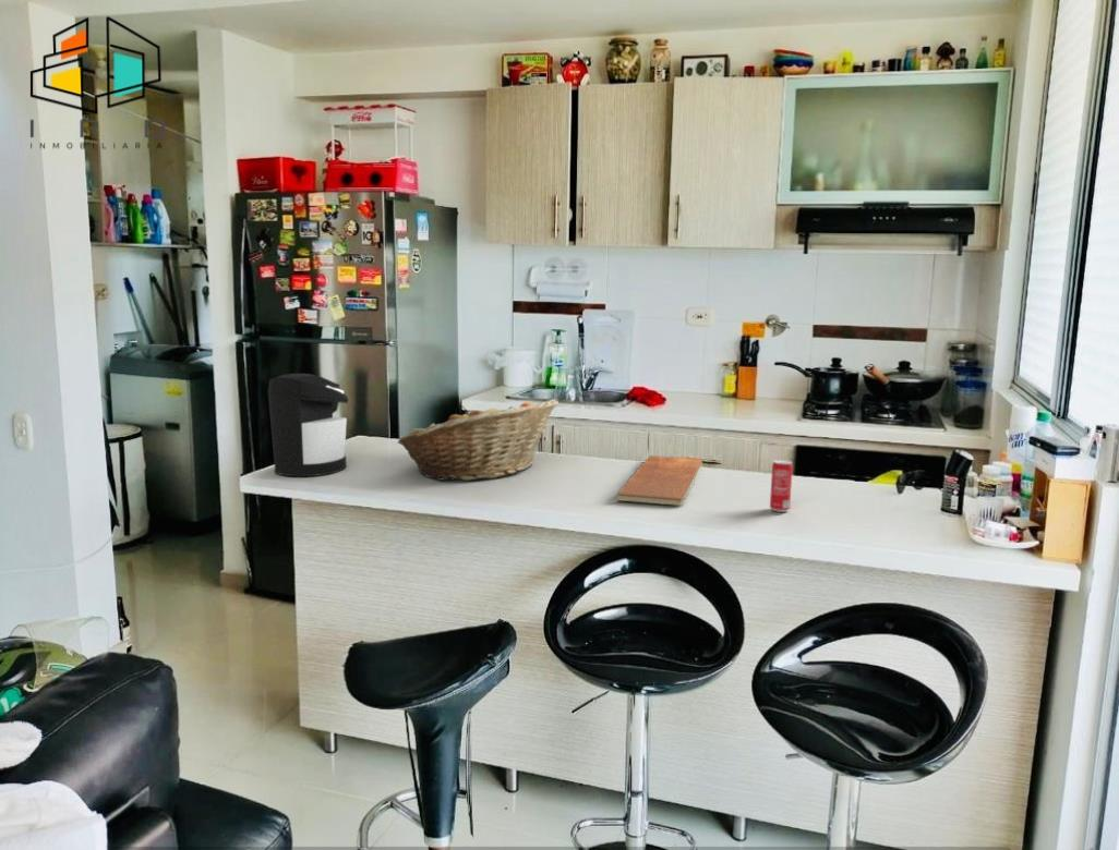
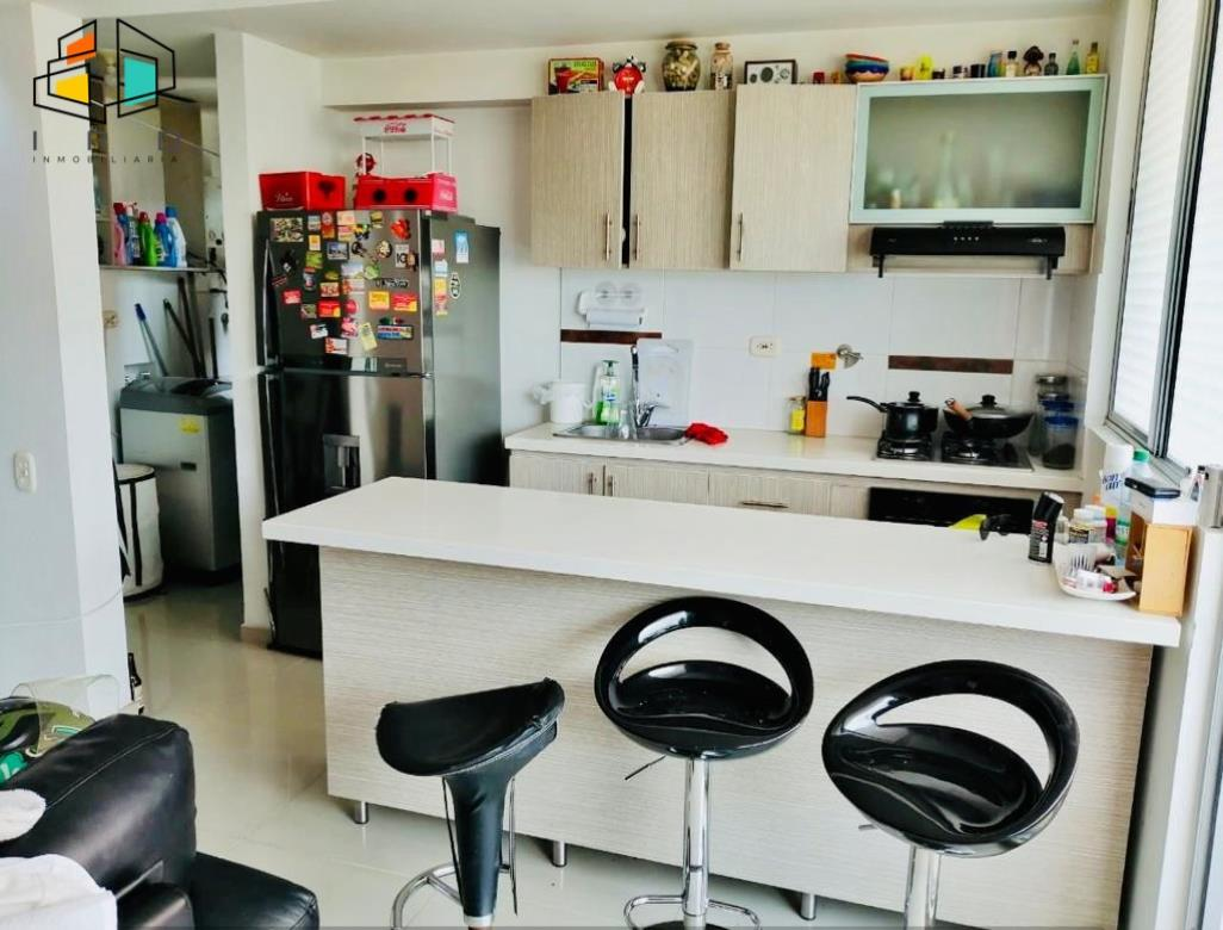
- beverage can (781, 485)
- coffee maker (312, 420)
- chopping board (662, 477)
- fruit basket (481, 434)
